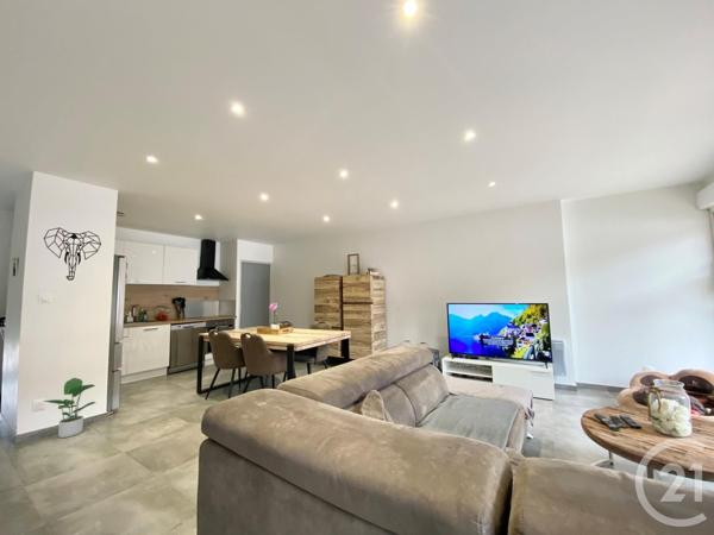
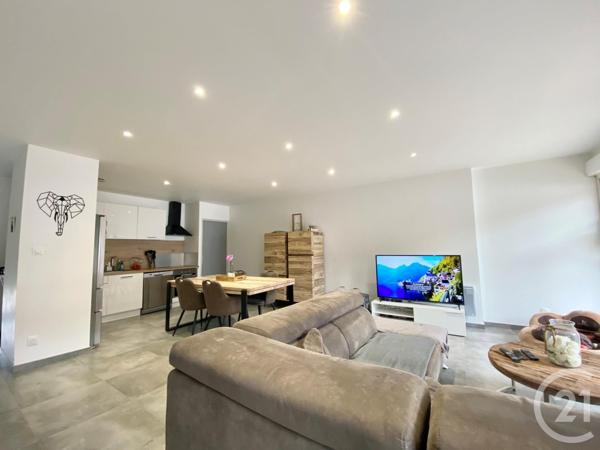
- potted plant (69, 408)
